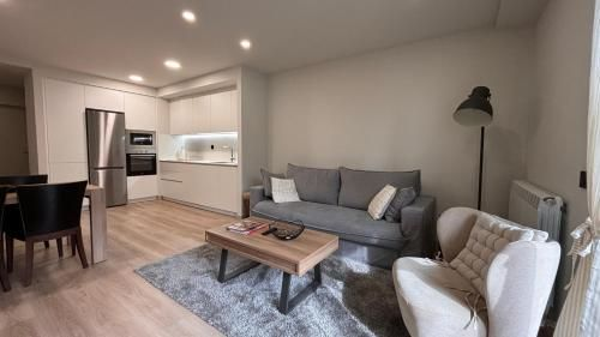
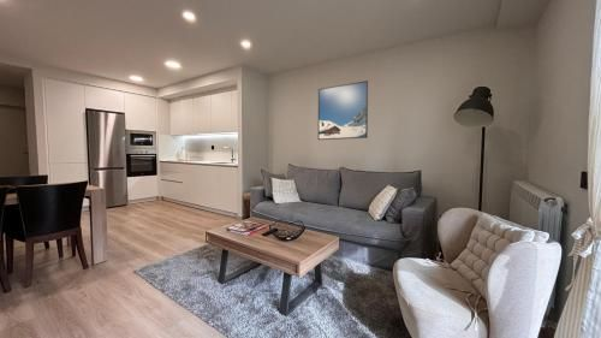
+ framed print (341, 112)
